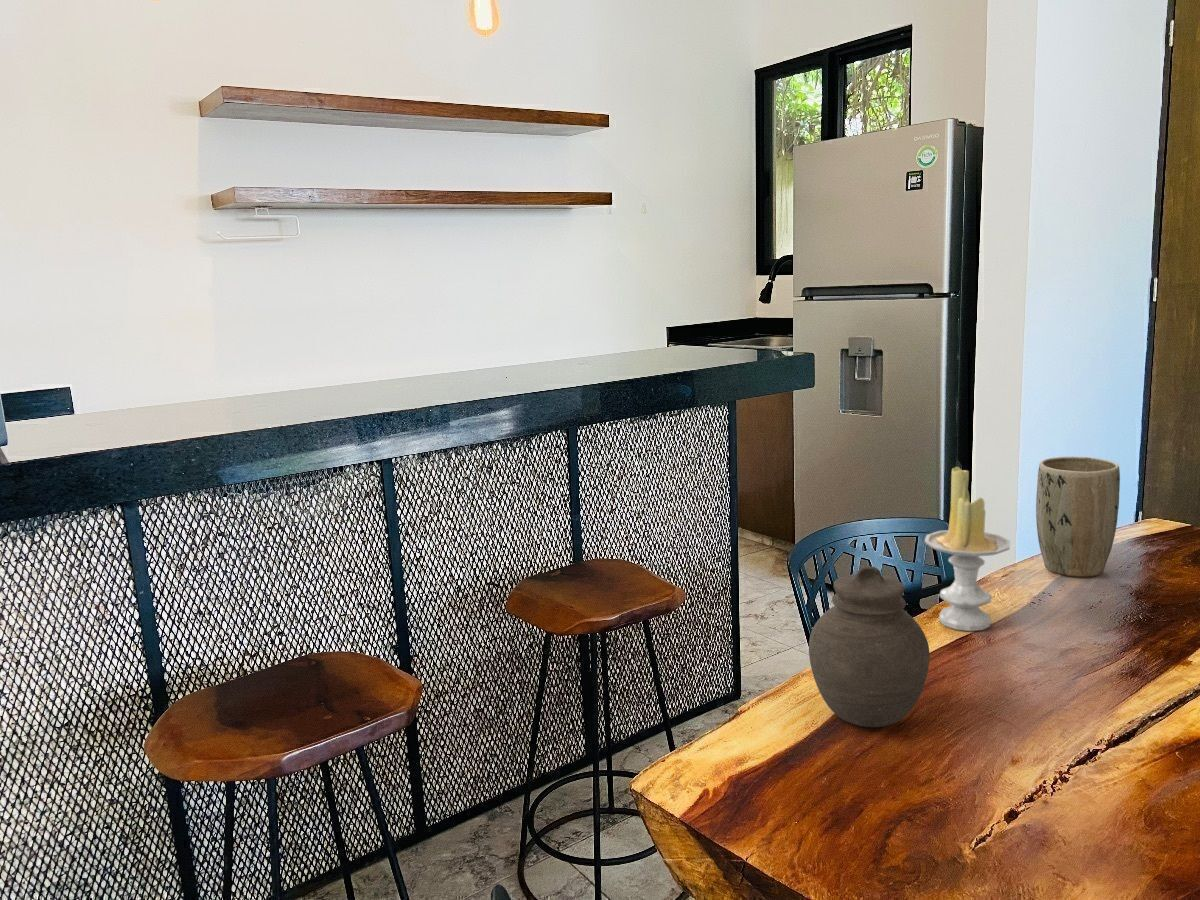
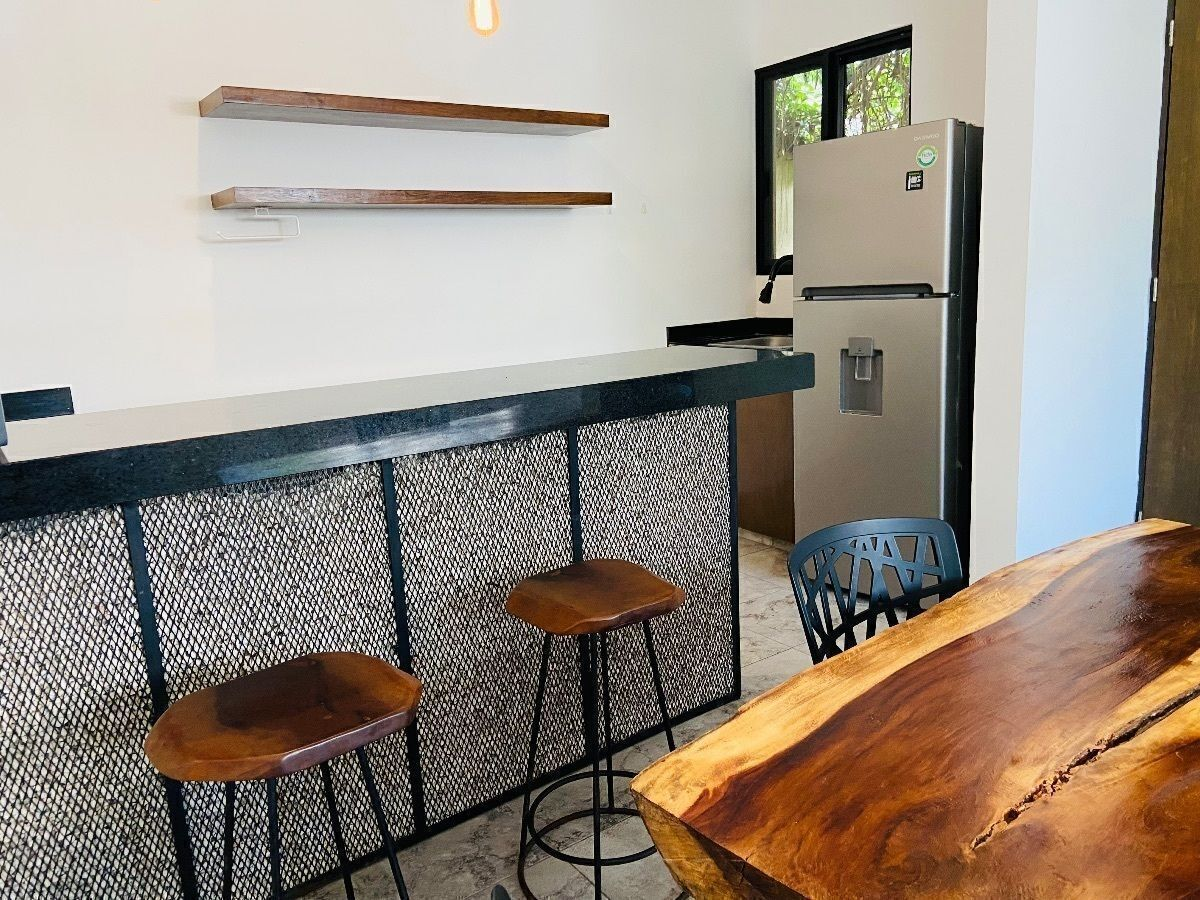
- jar (868, 641)
- plant pot (1076, 516)
- candle (966, 546)
